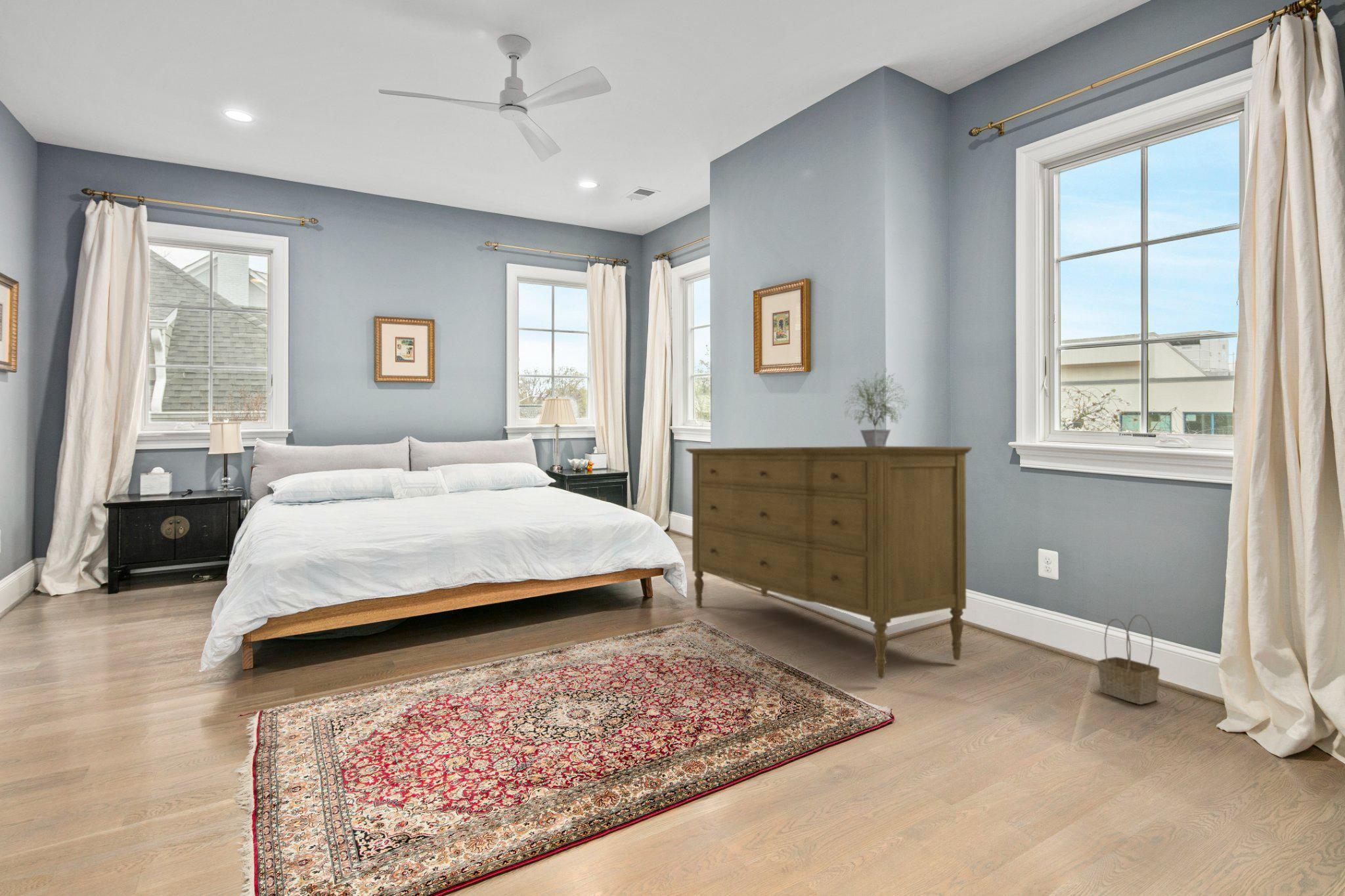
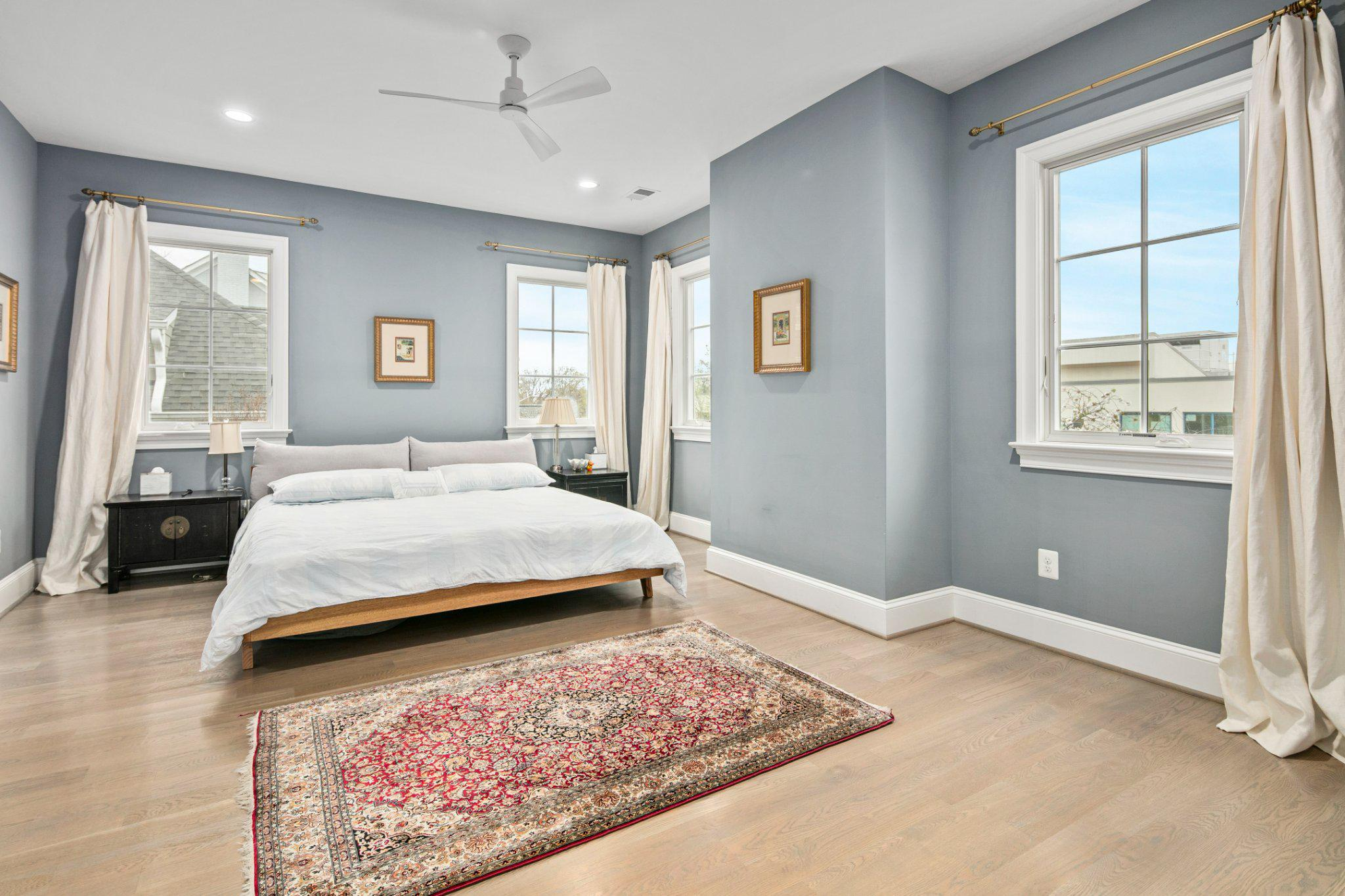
- dresser (806, 540)
- basket (1128, 656)
- potted plant (874, 407)
